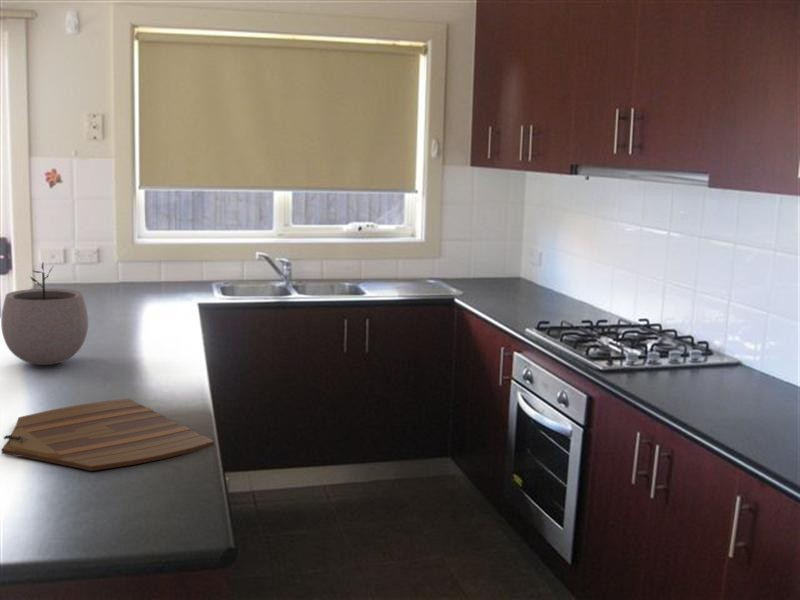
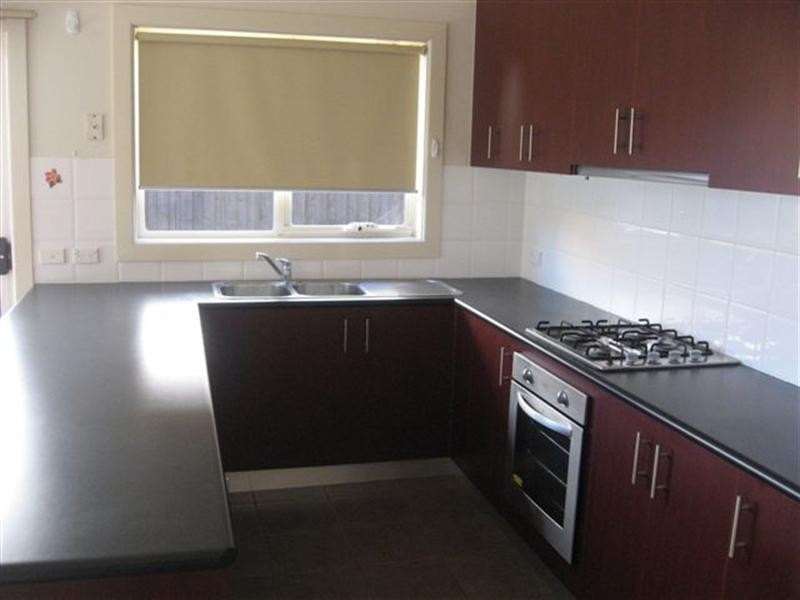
- plant pot (45, 313)
- cutting board (90, 431)
